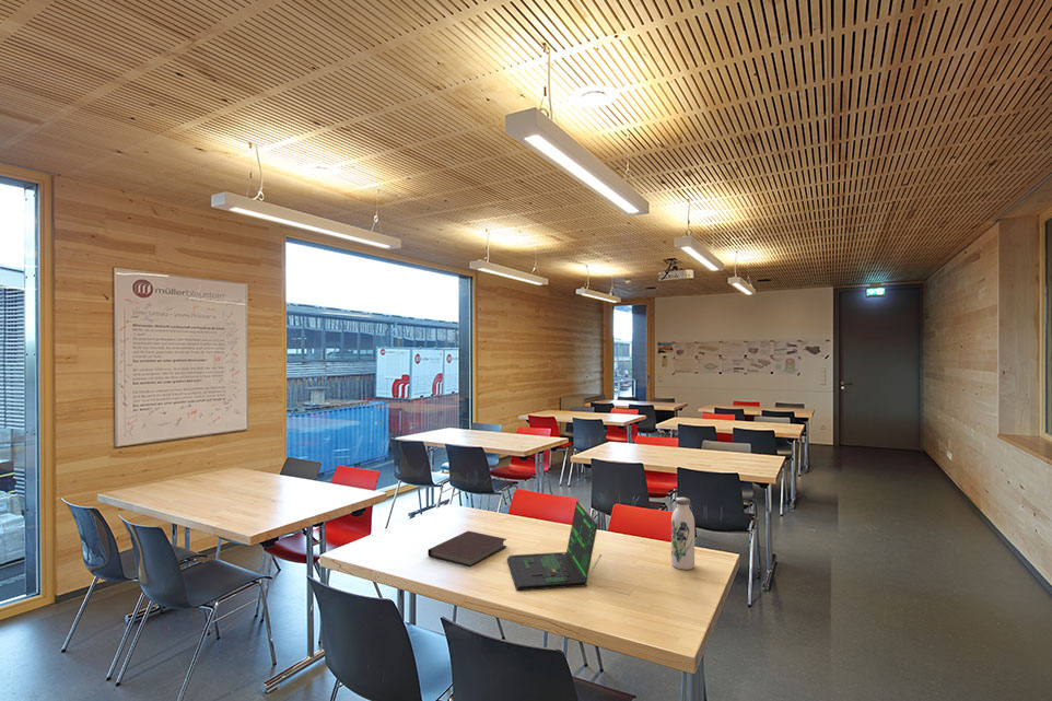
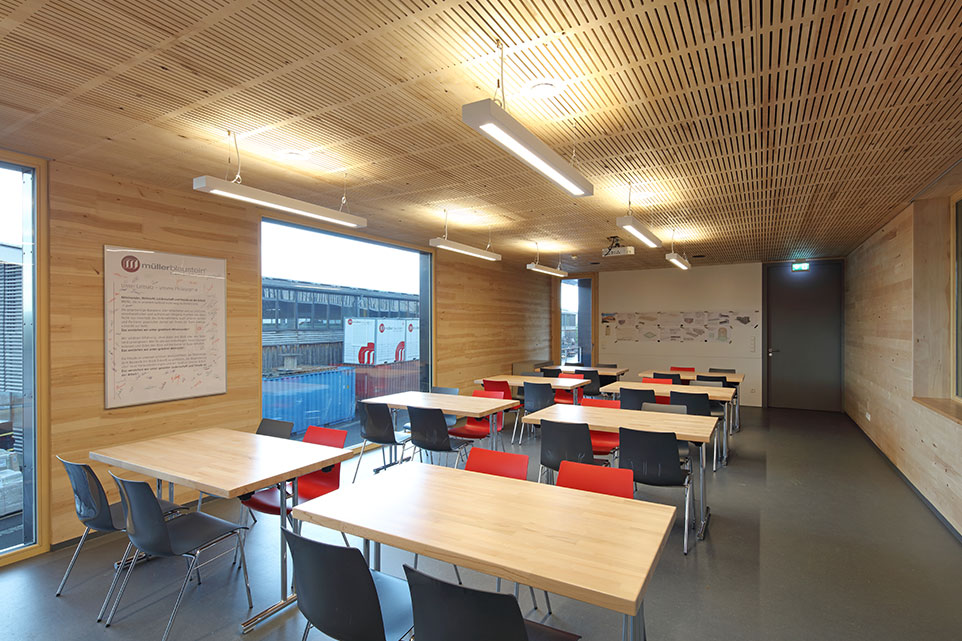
- water bottle (682, 531)
- laptop (553, 552)
- notebook (468, 547)
